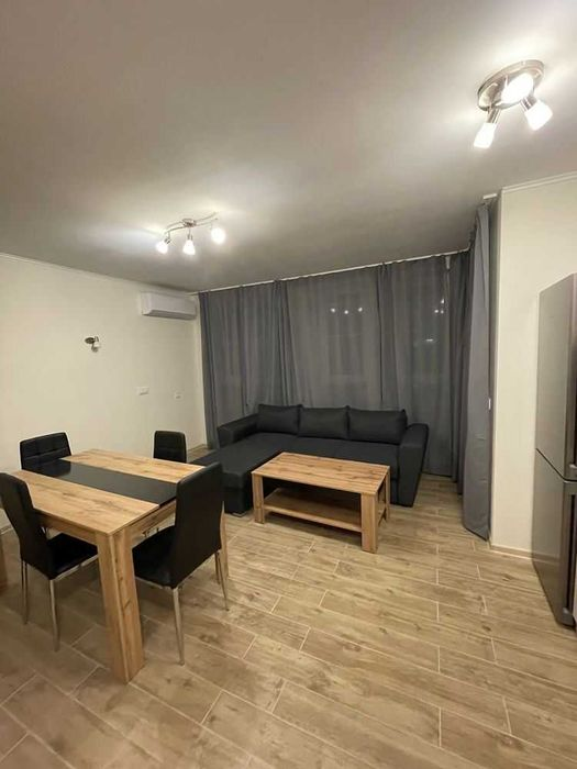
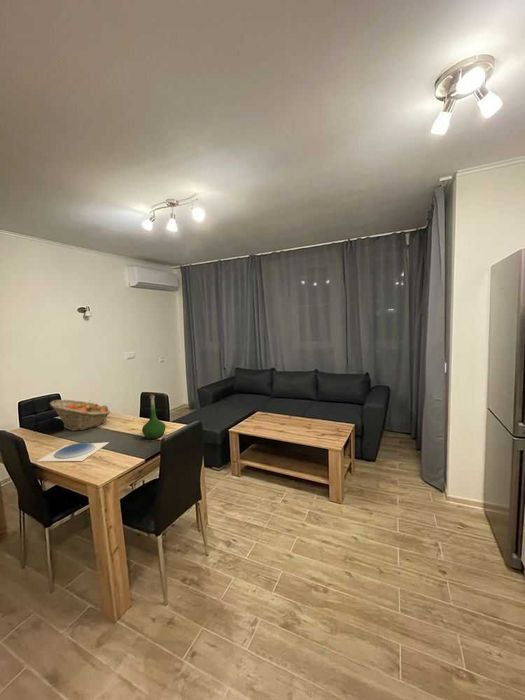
+ plate (75, 449)
+ fruit basket (81, 411)
+ vase (153, 415)
